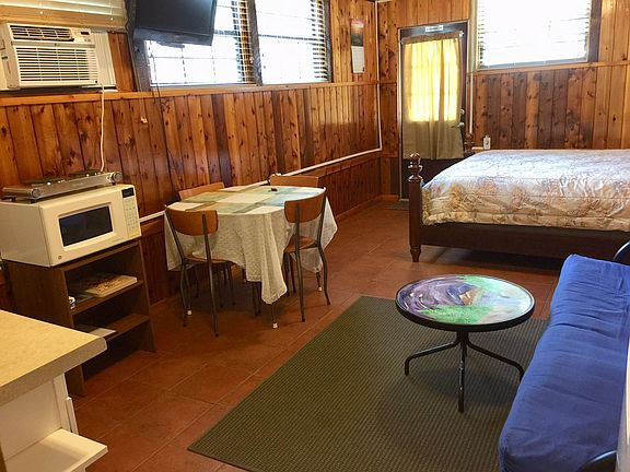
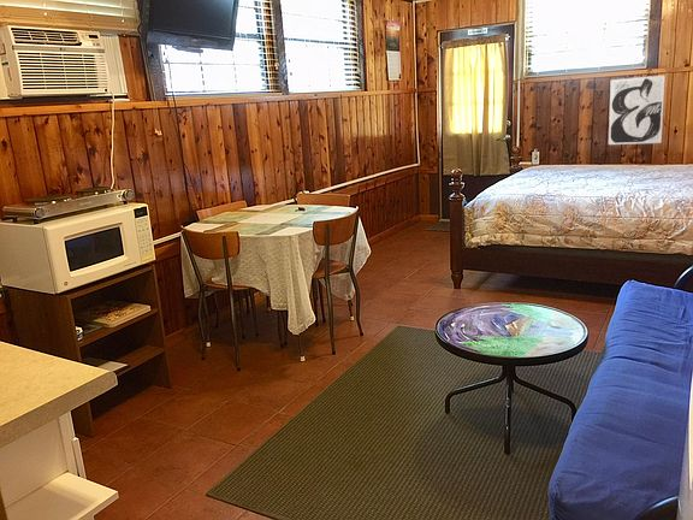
+ wall art (635, 111)
